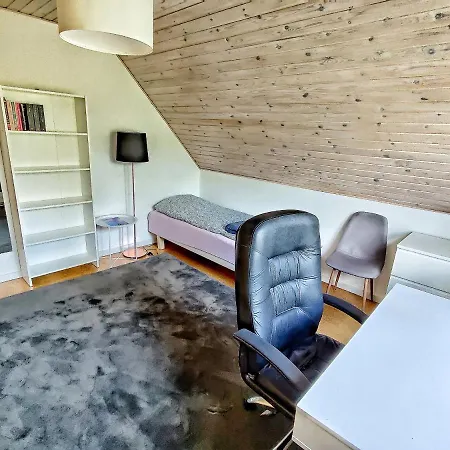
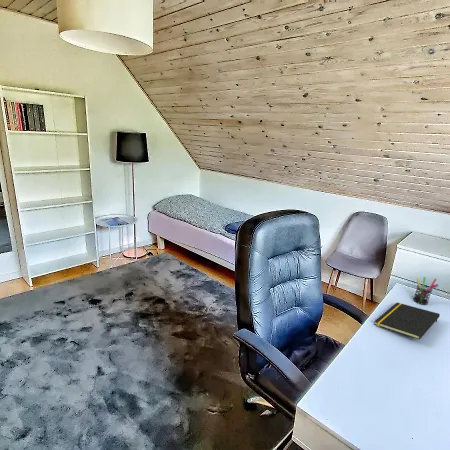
+ notepad (407, 319)
+ pen holder (424, 289)
